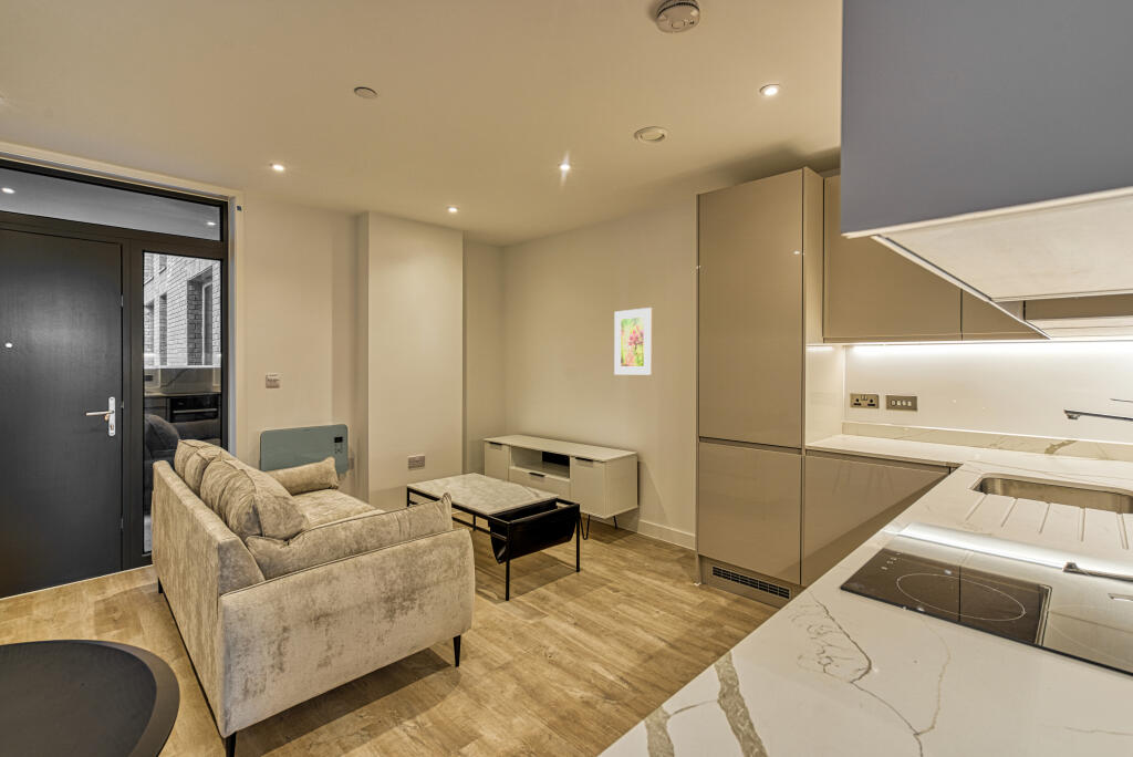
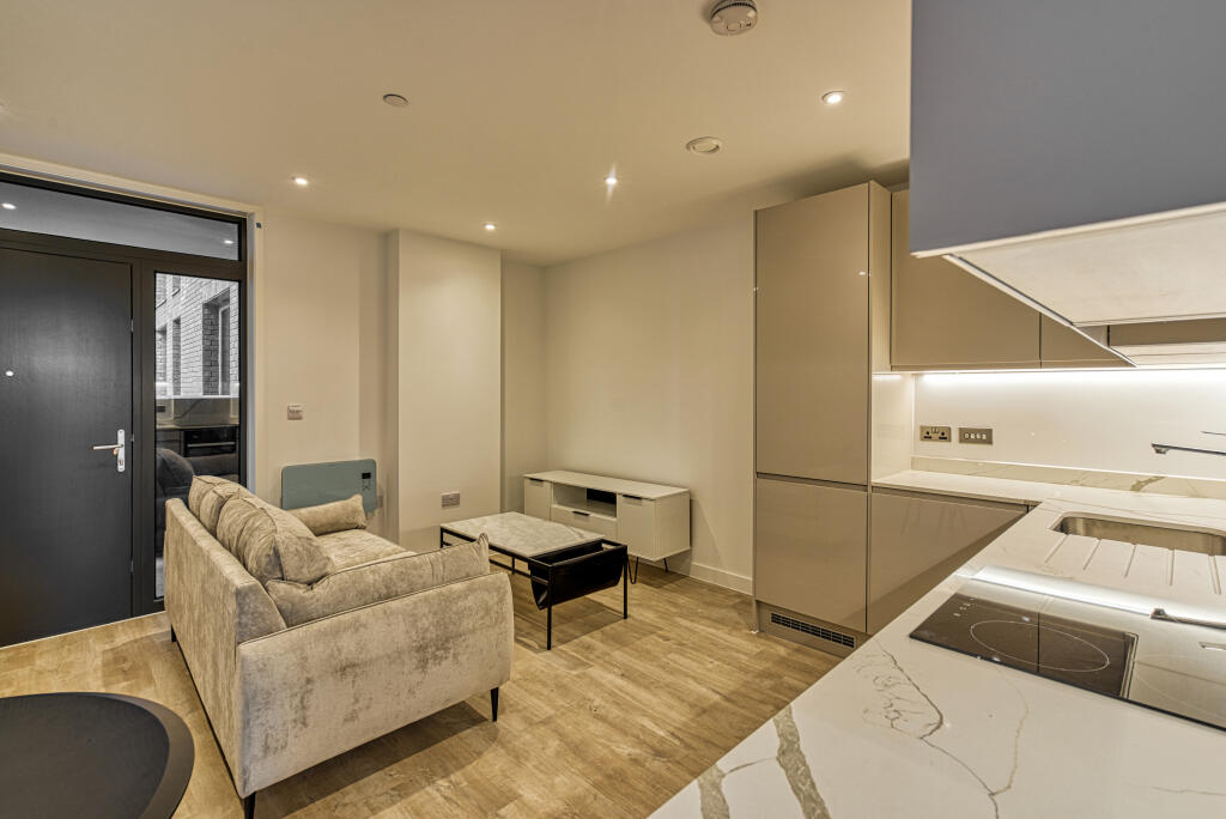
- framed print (632, 342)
